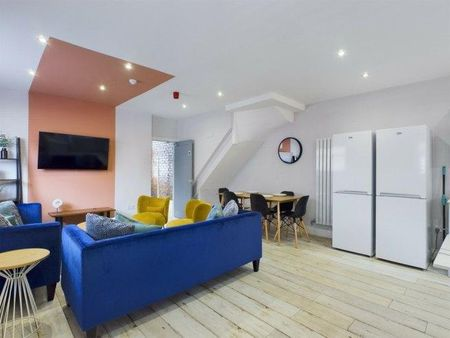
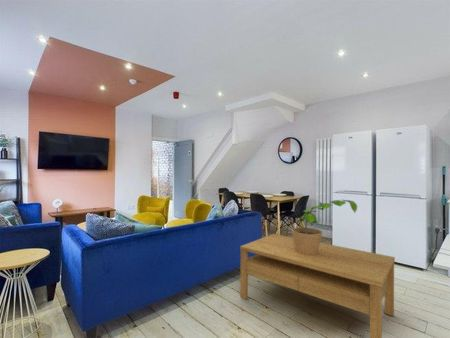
+ potted plant (319, 230)
+ coffee table (312, 278)
